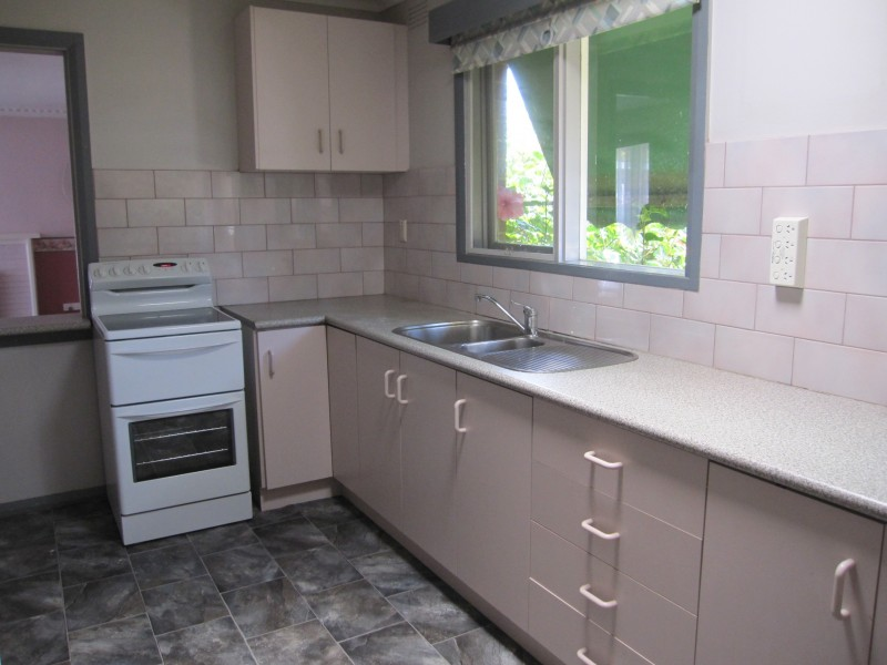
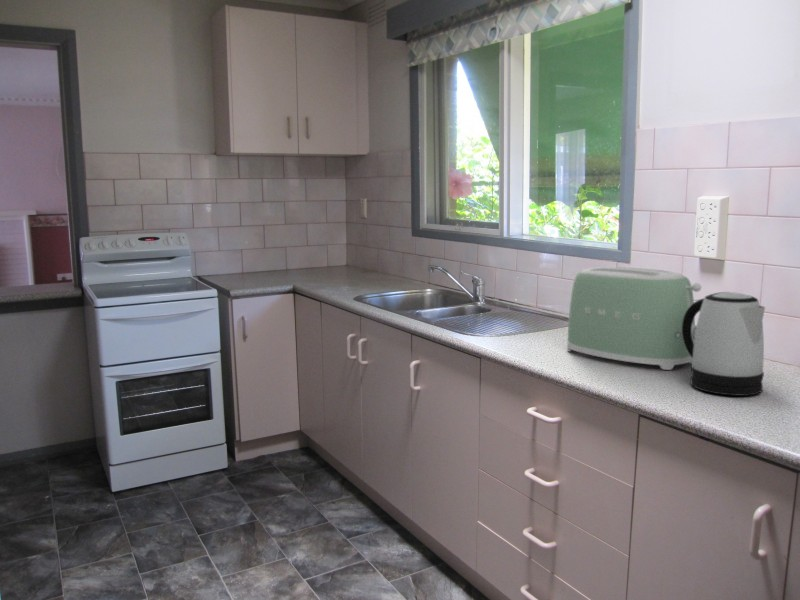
+ kettle (720, 339)
+ toaster (629, 312)
